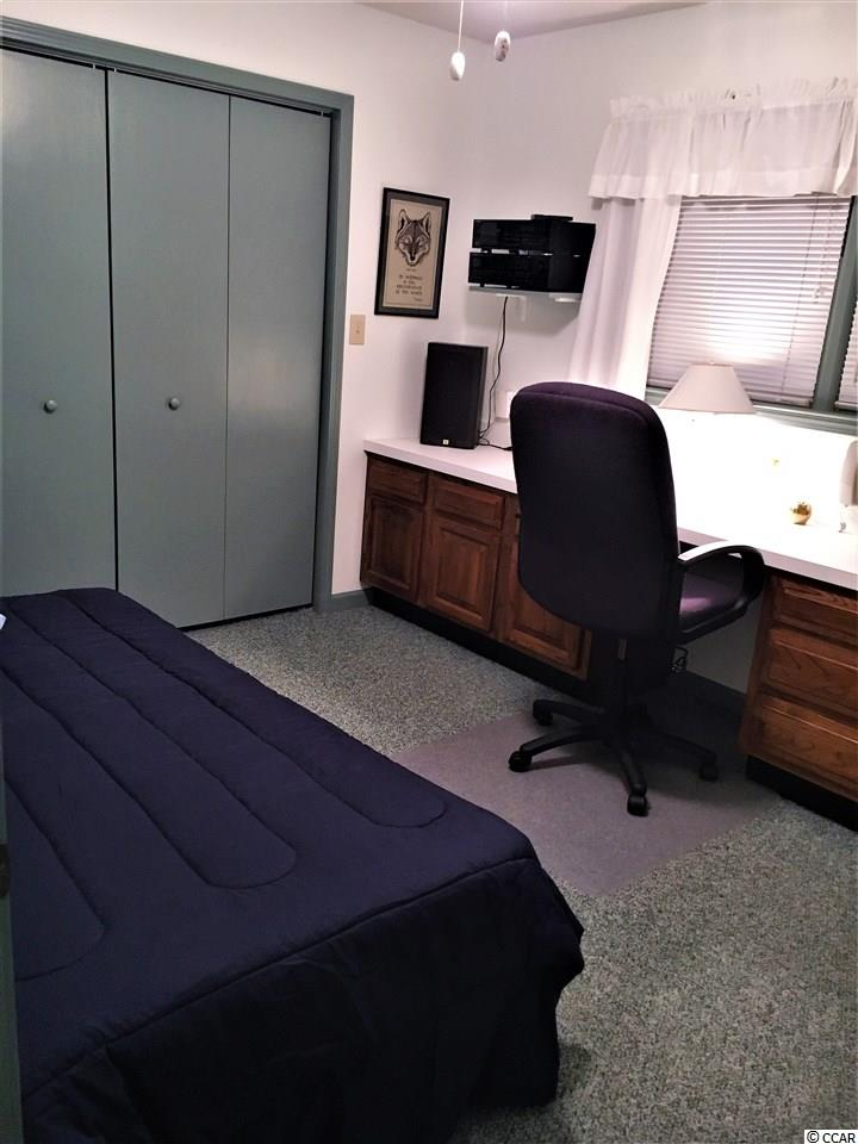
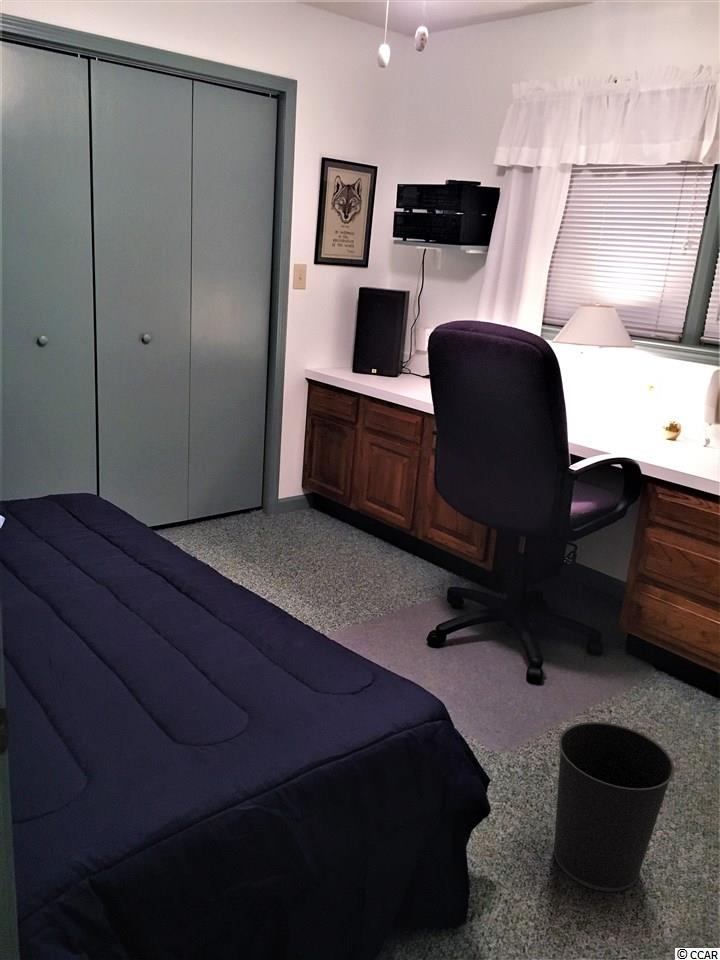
+ wastebasket (605, 808)
